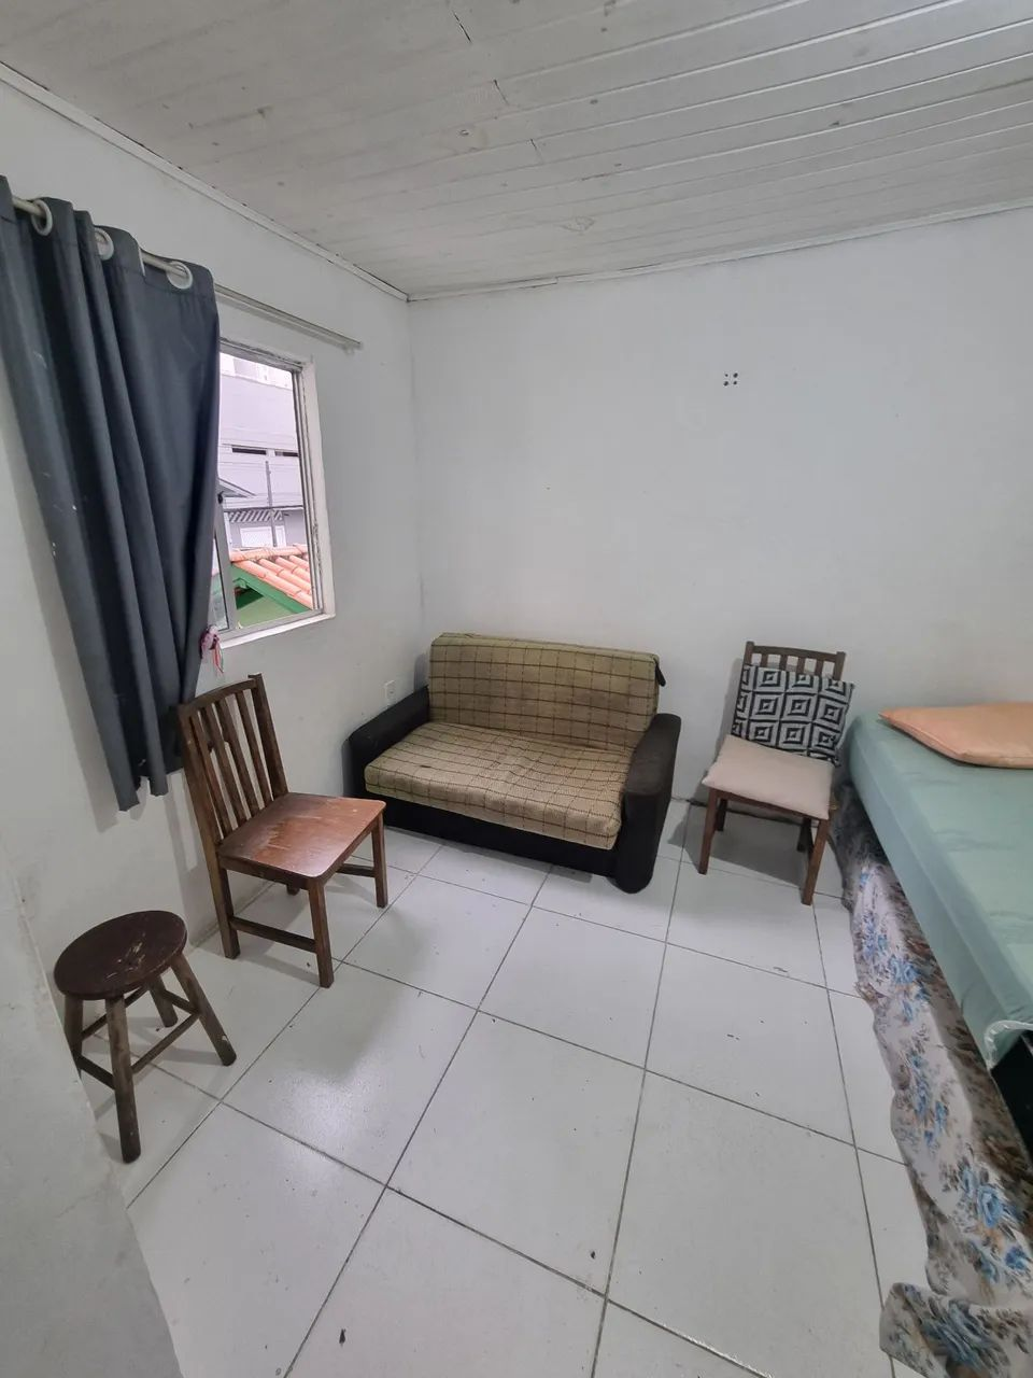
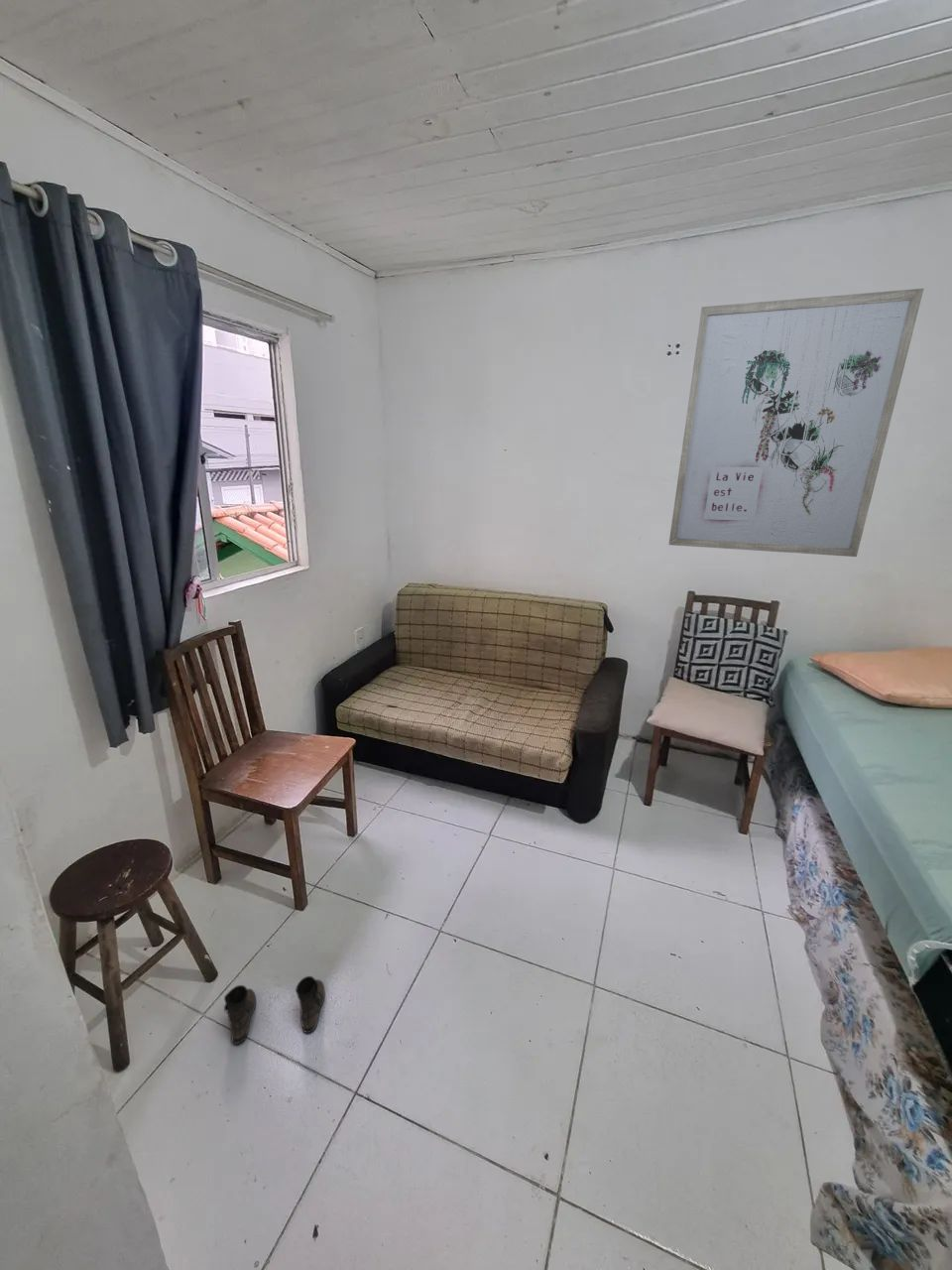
+ wall art (778, 433)
+ boots (297, 993)
